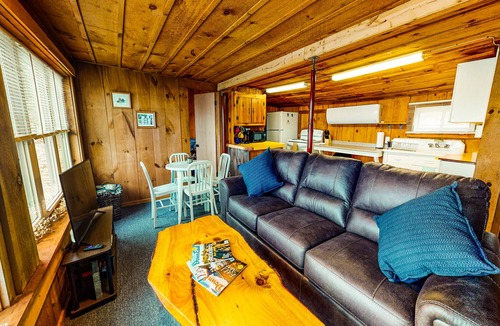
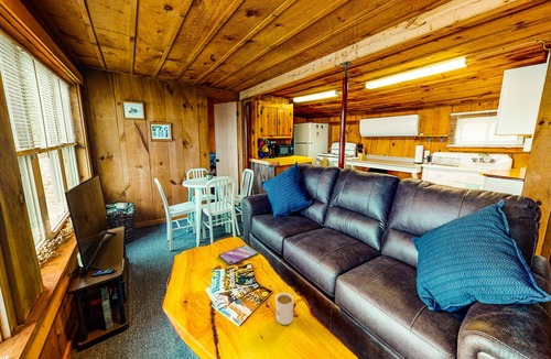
+ mug (282, 306)
+ video game case (238, 254)
